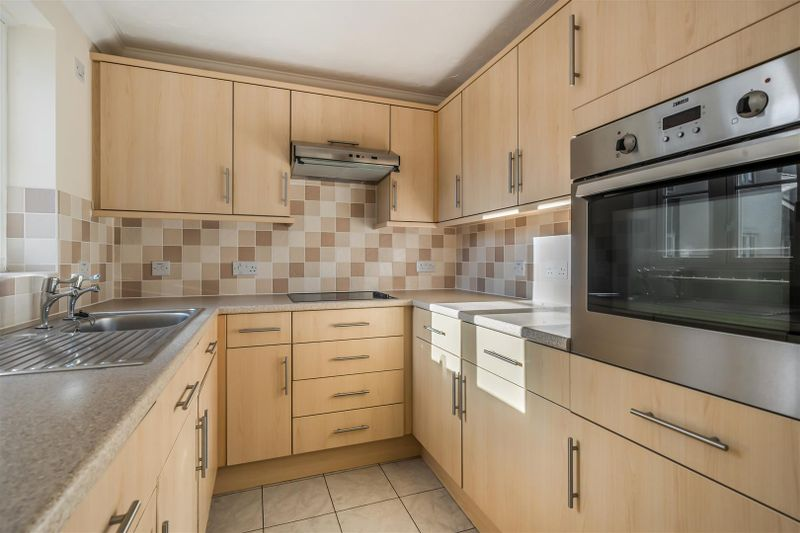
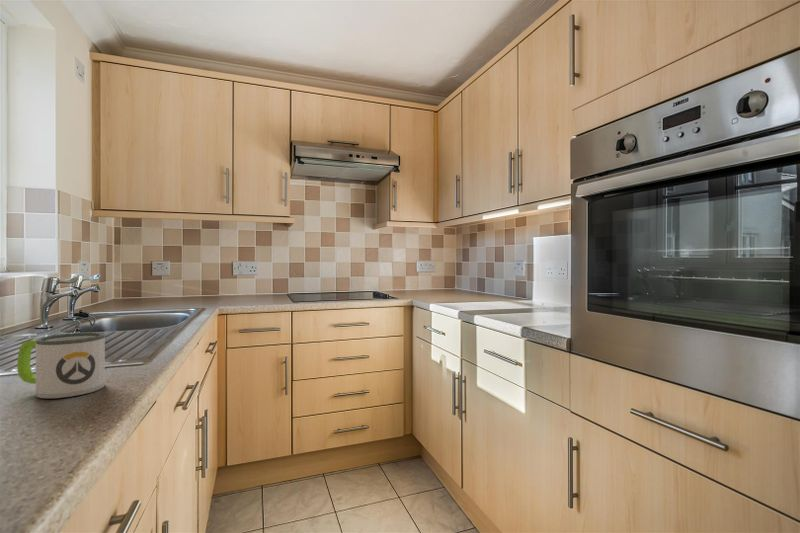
+ mug (60, 363)
